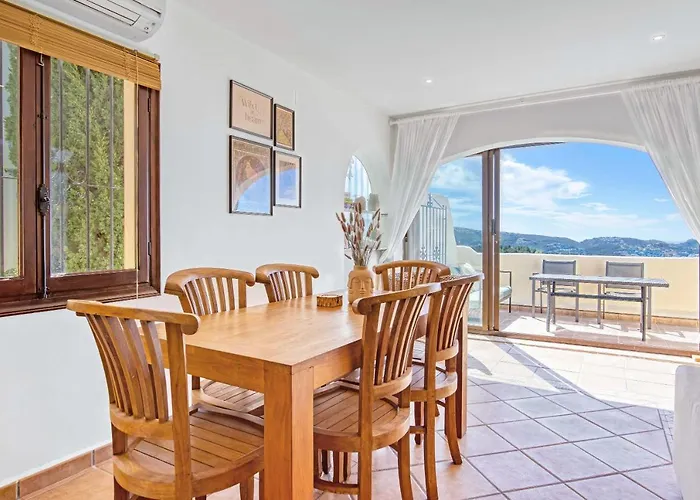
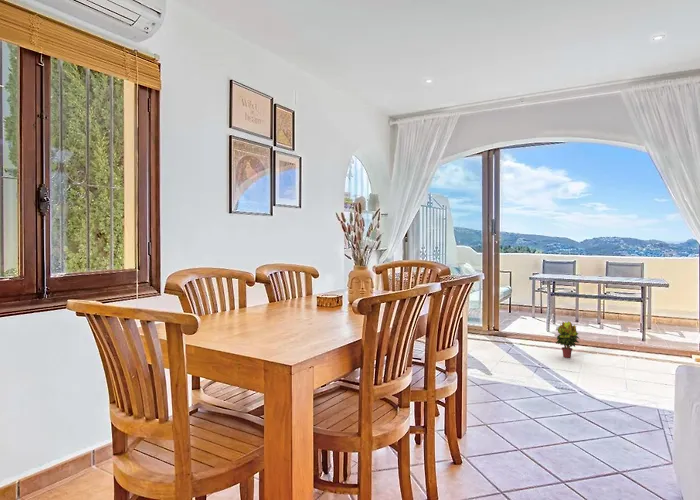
+ potted plant (567, 339)
